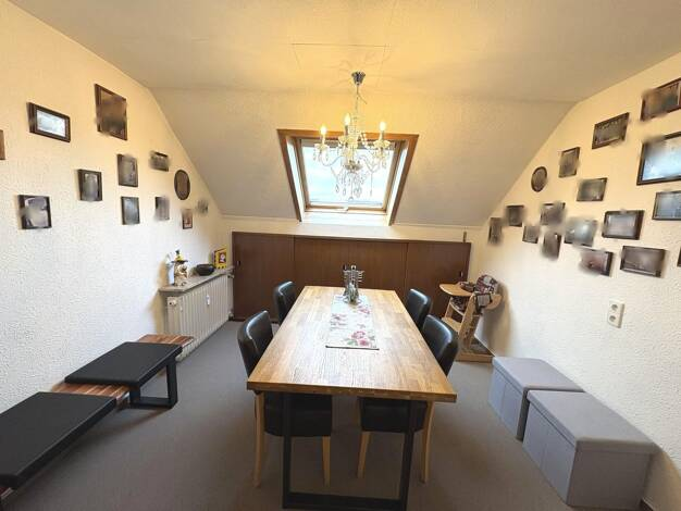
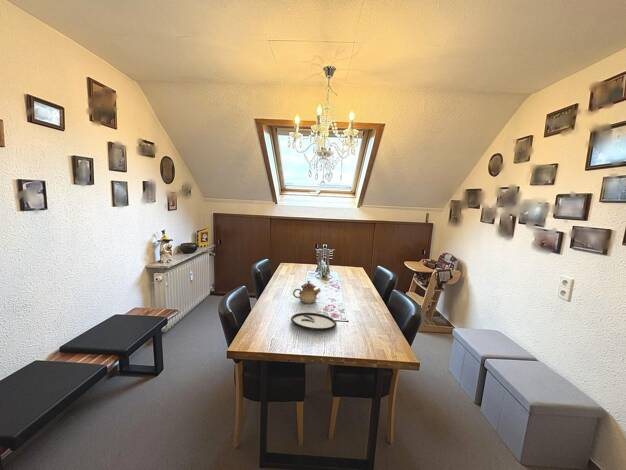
+ plate (313, 320)
+ teapot (307, 290)
